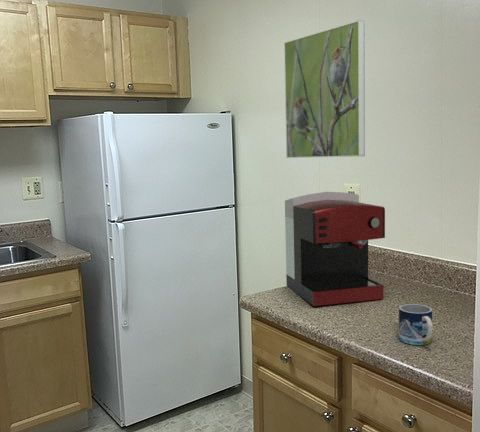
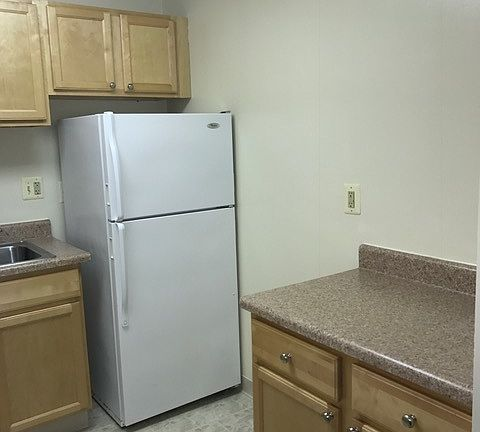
- mug (418, 326)
- coffee maker (337, 244)
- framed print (321, 95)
